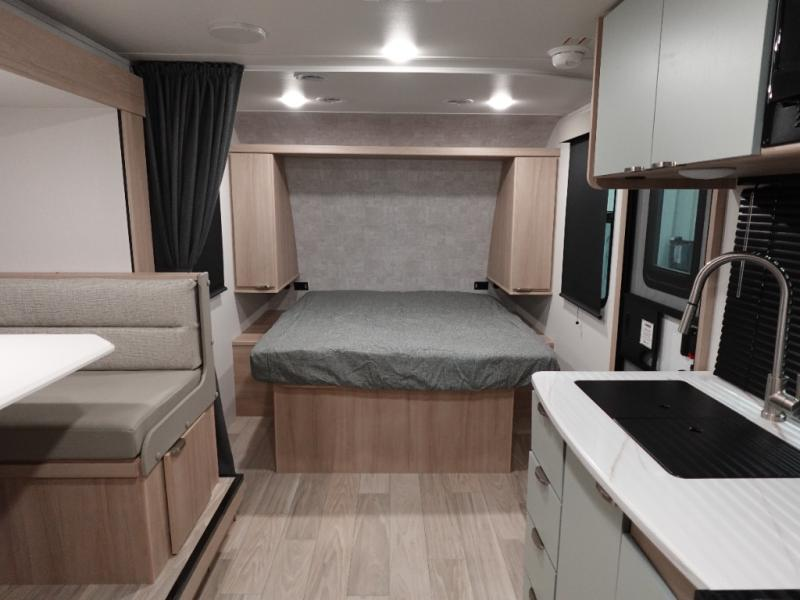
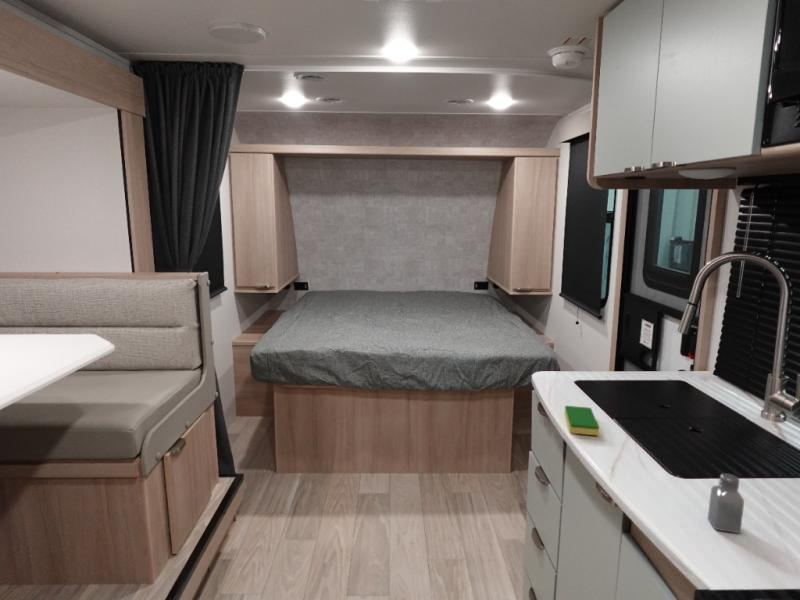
+ saltshaker (726, 501)
+ dish sponge (580, 419)
